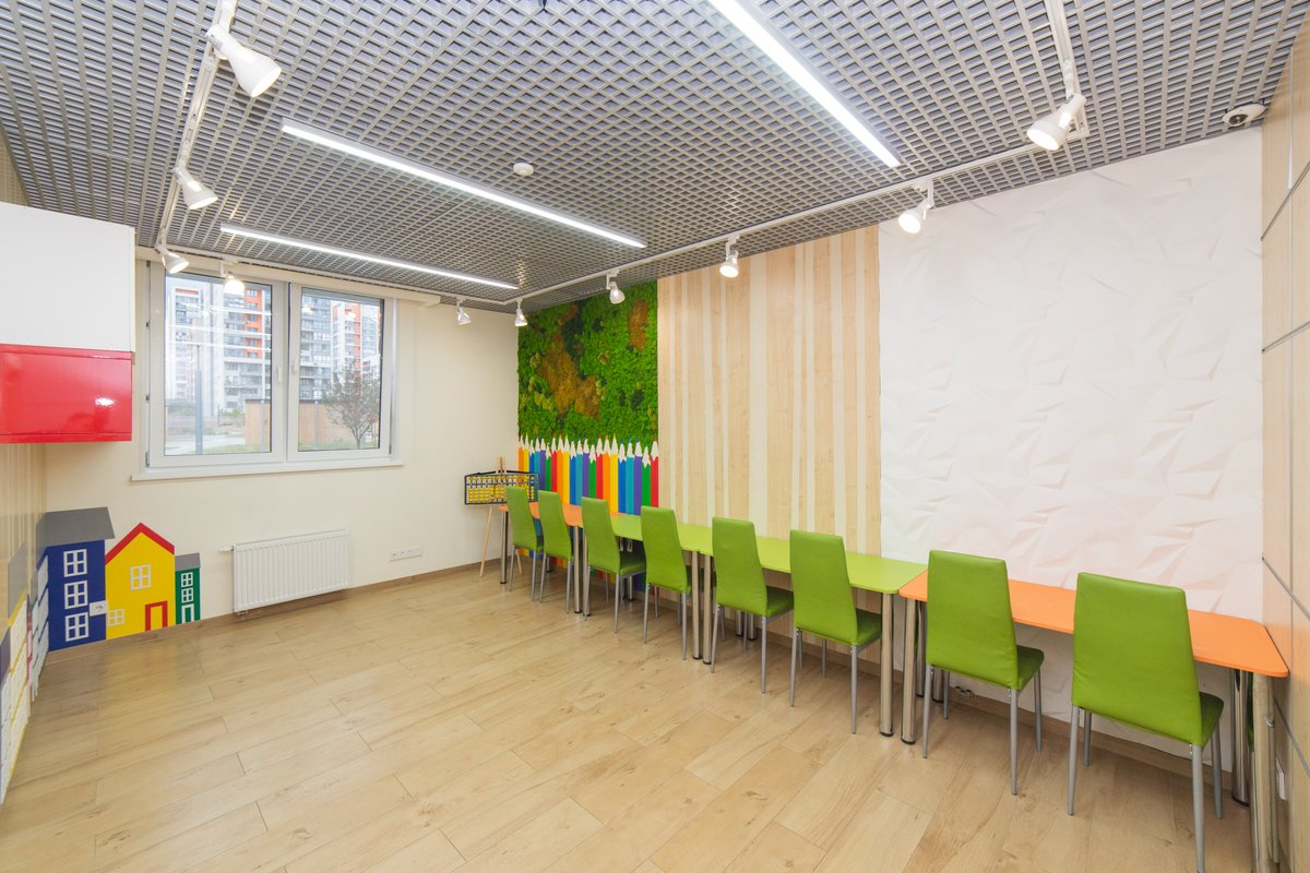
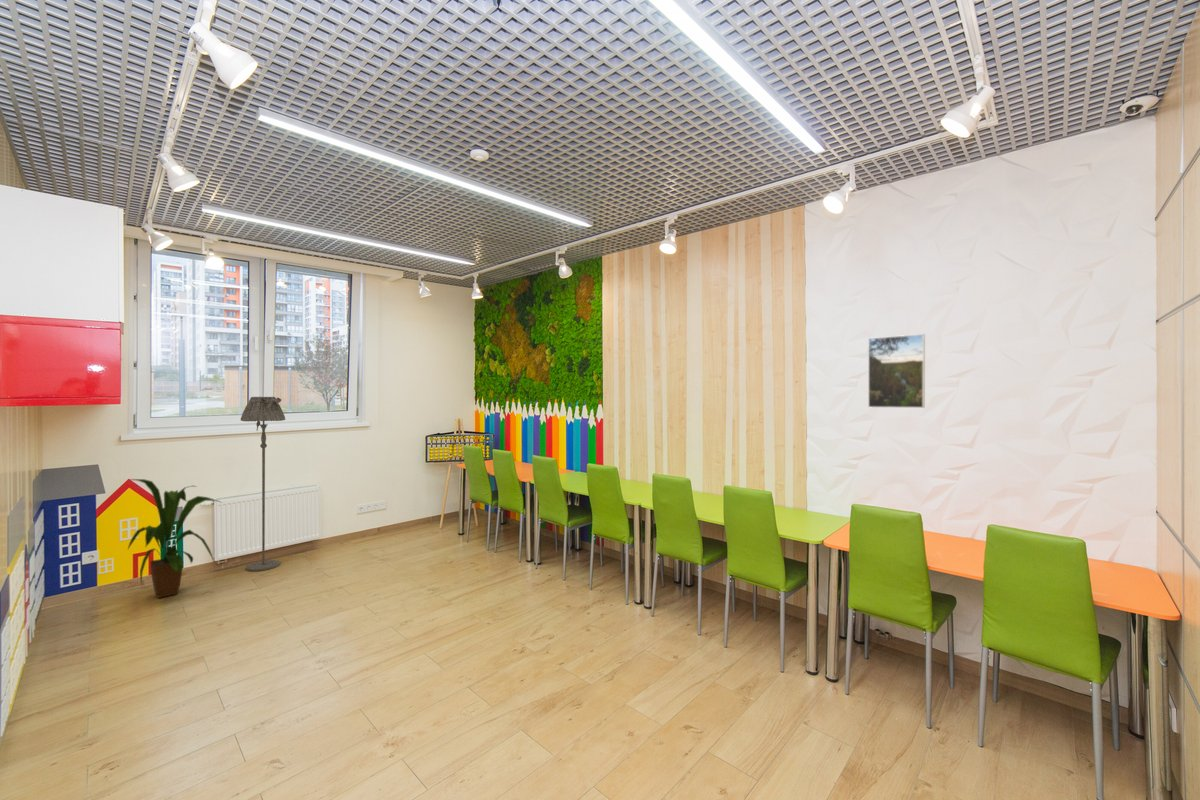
+ floor lamp (263, 481)
+ house plant (178, 531)
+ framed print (895, 372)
